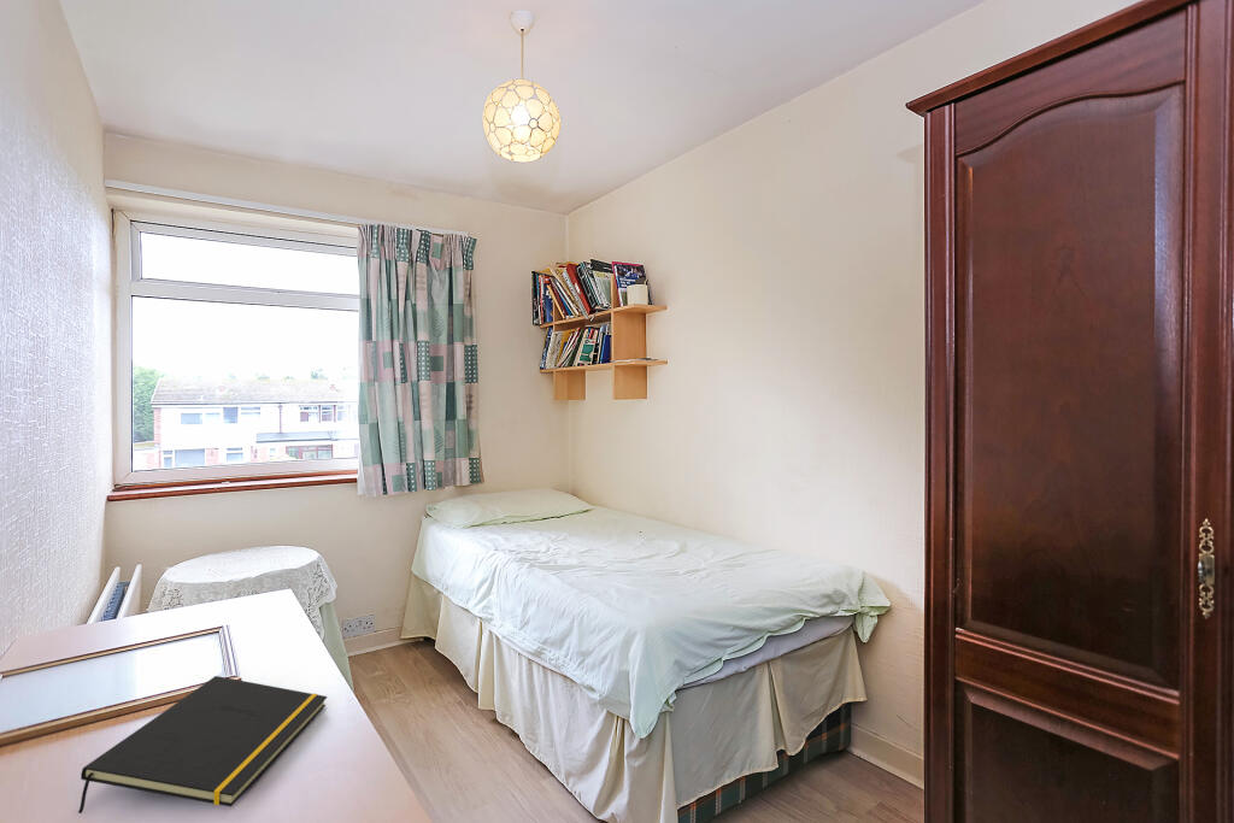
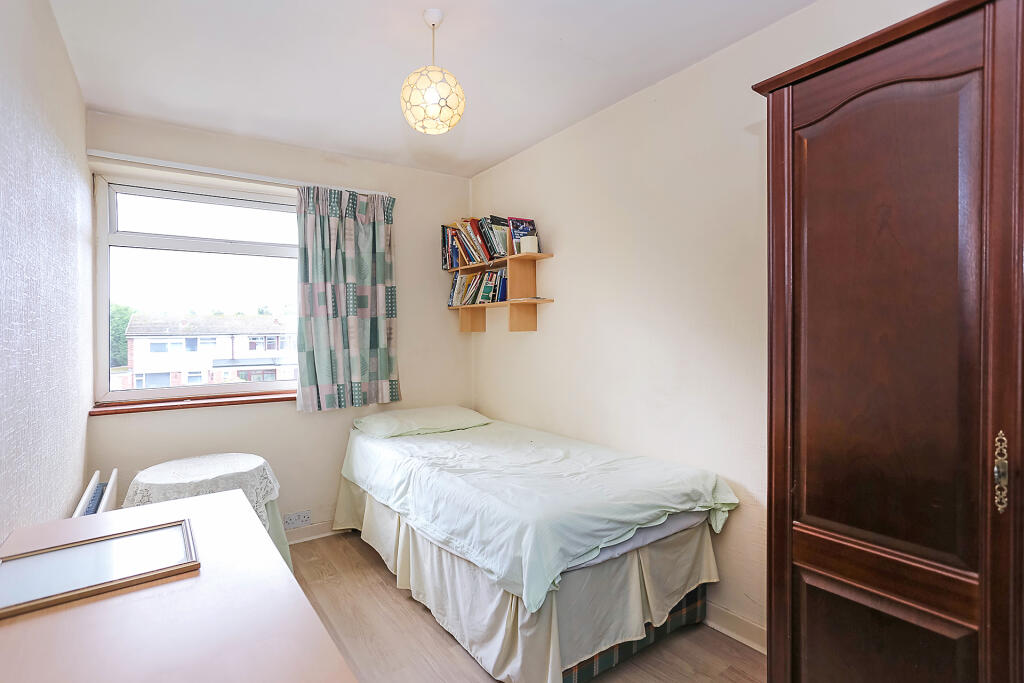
- notepad (222, 731)
